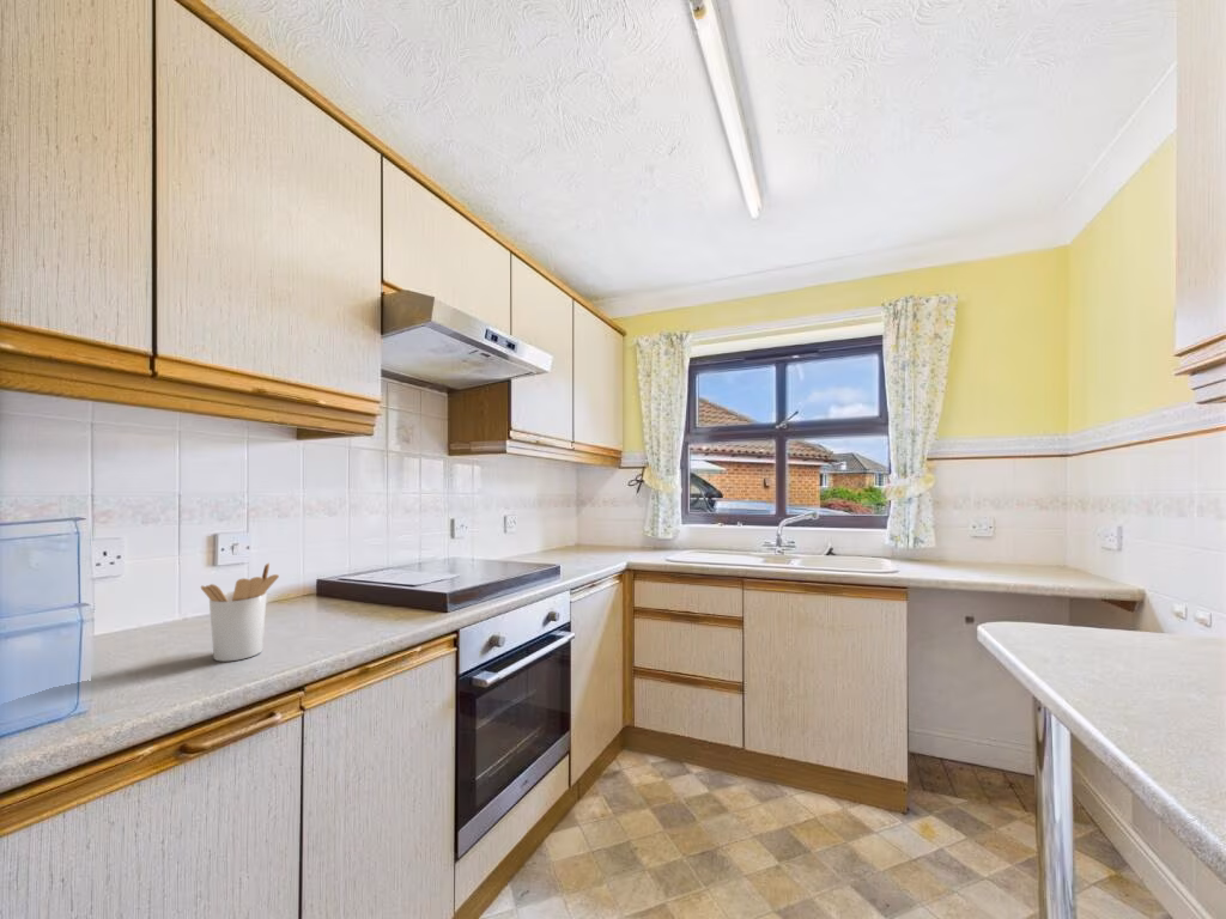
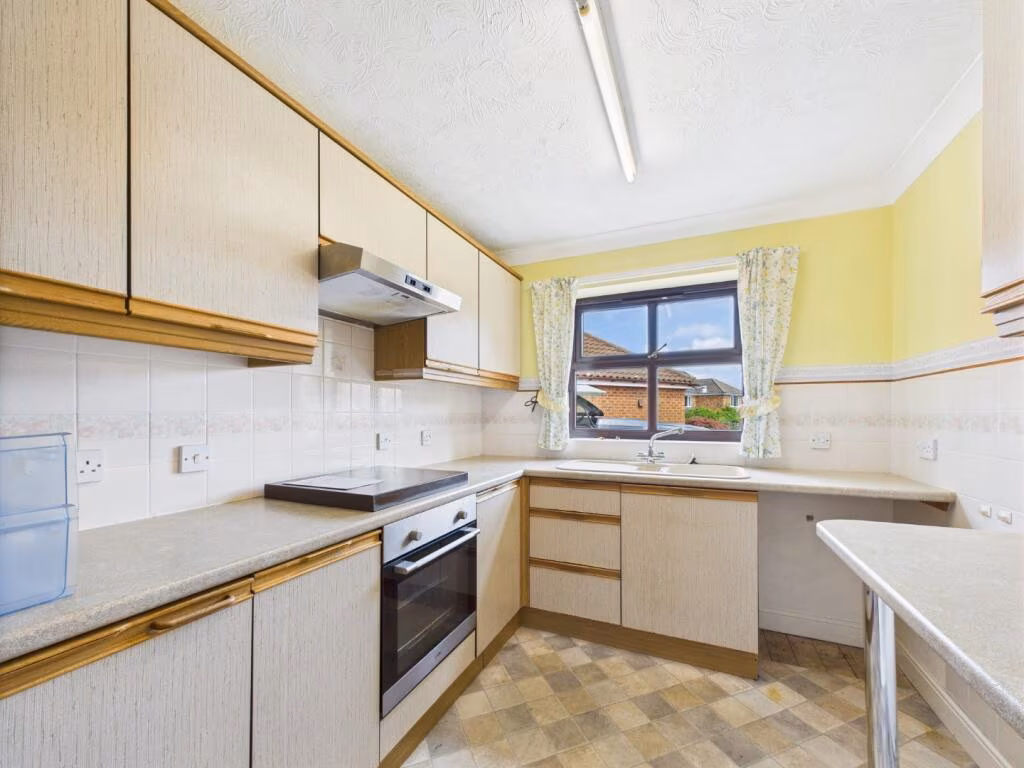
- utensil holder (244, 611)
